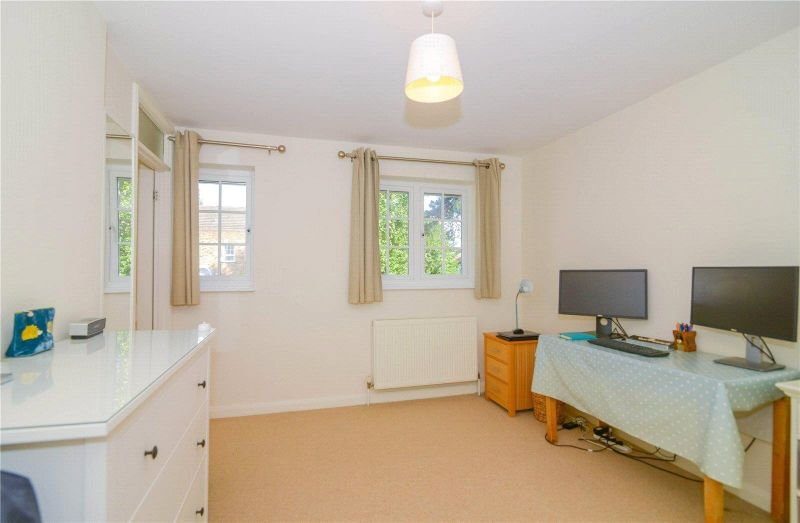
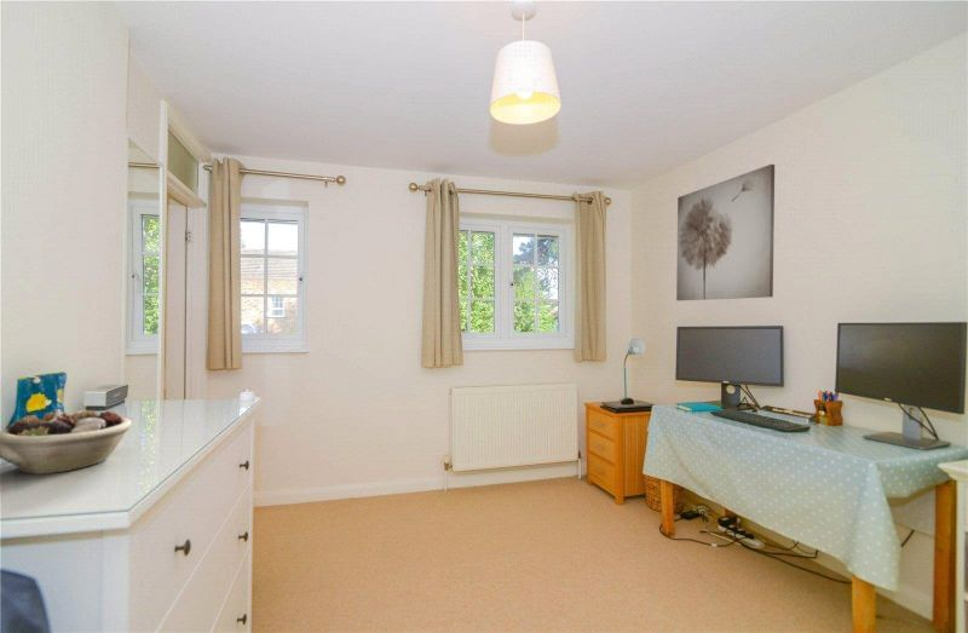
+ wall art (719, 241)
+ succulent planter (68, 437)
